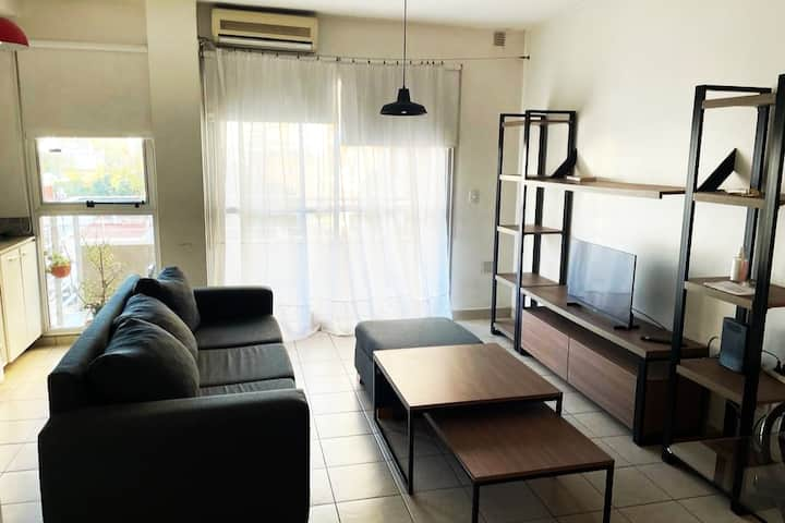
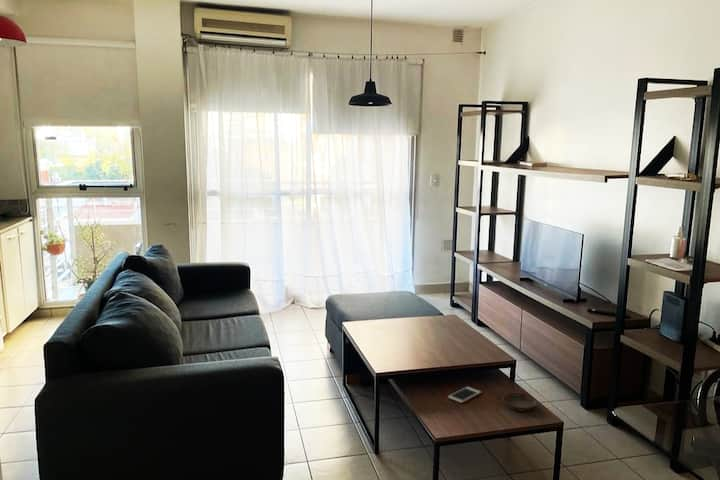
+ saucer (519, 402)
+ cell phone (464, 394)
